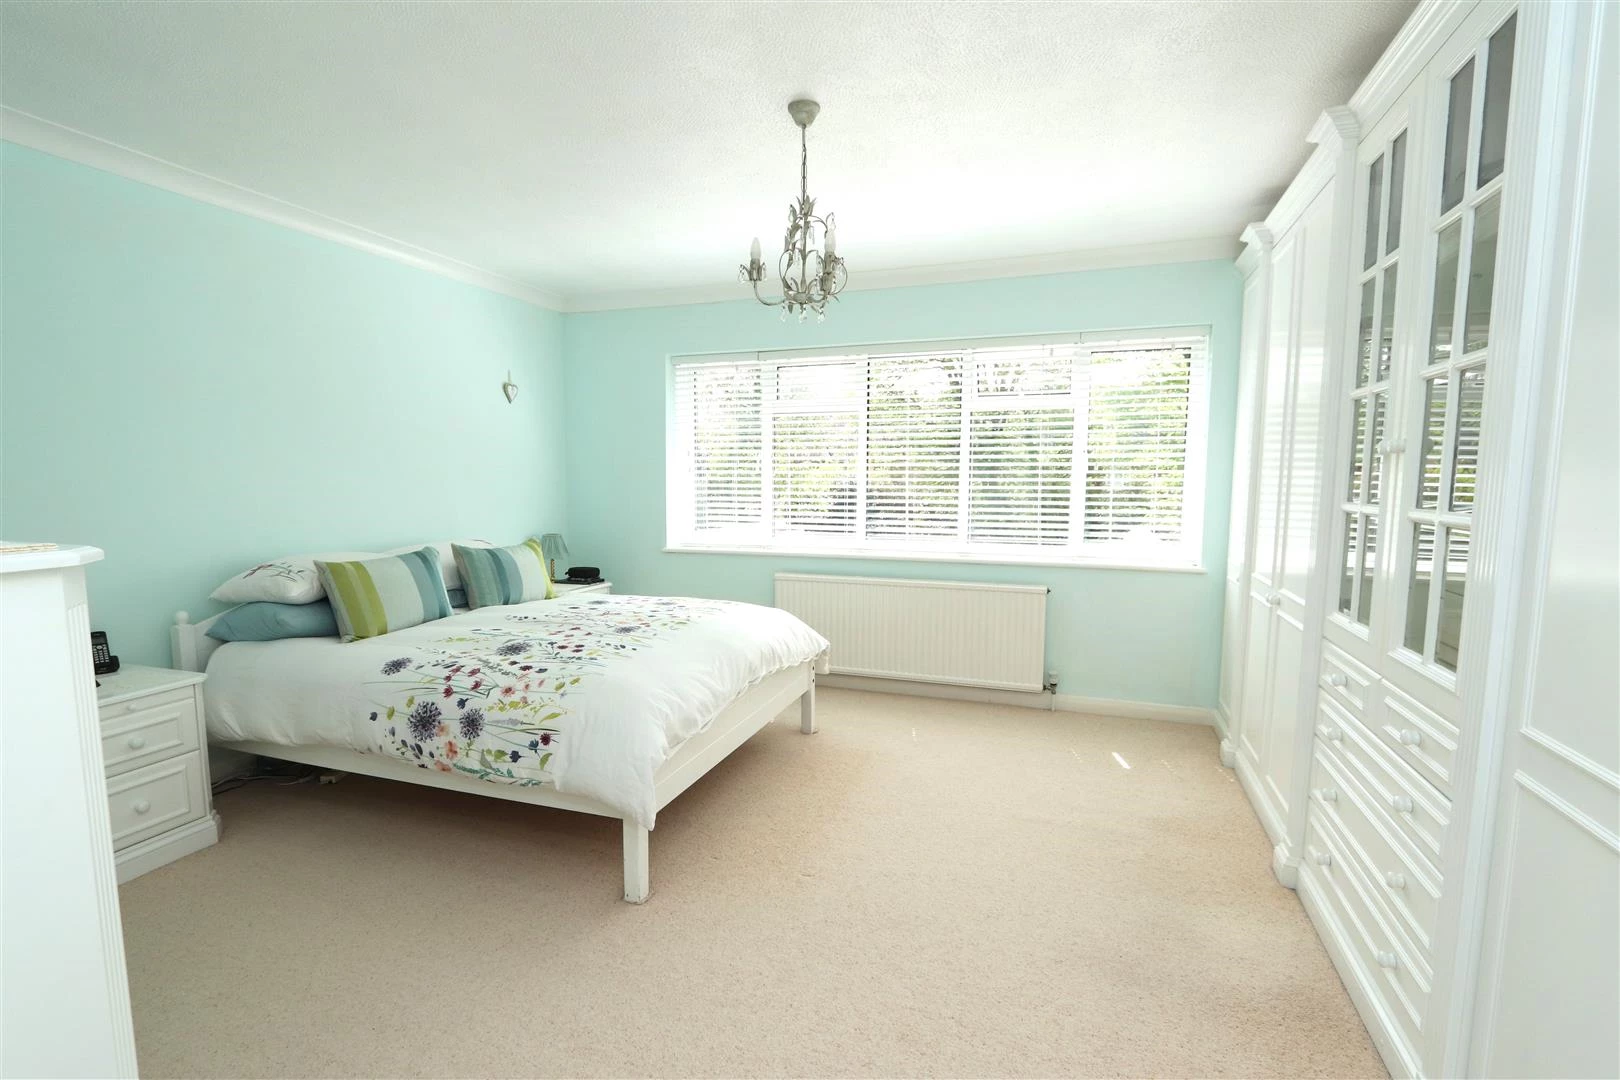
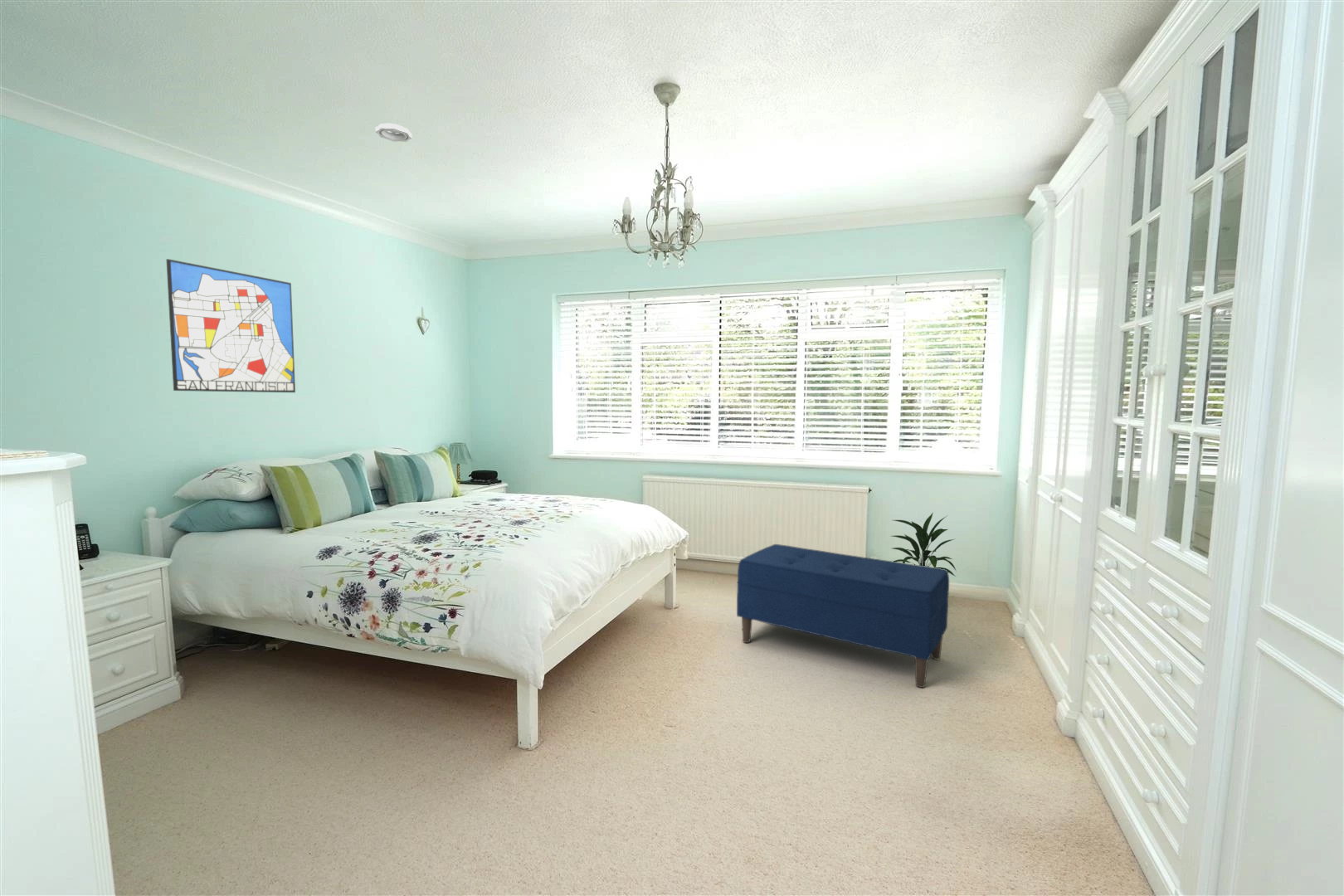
+ bench (840, 607)
+ smoke detector (393, 129)
+ wall art (236, 332)
+ indoor plant (922, 557)
